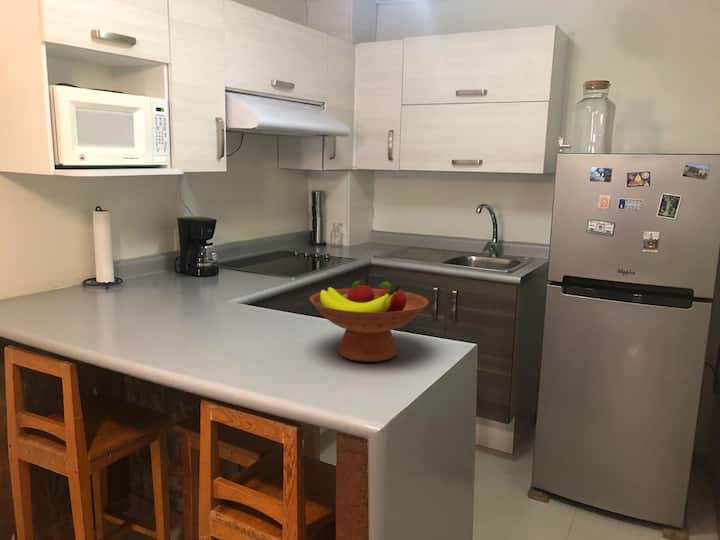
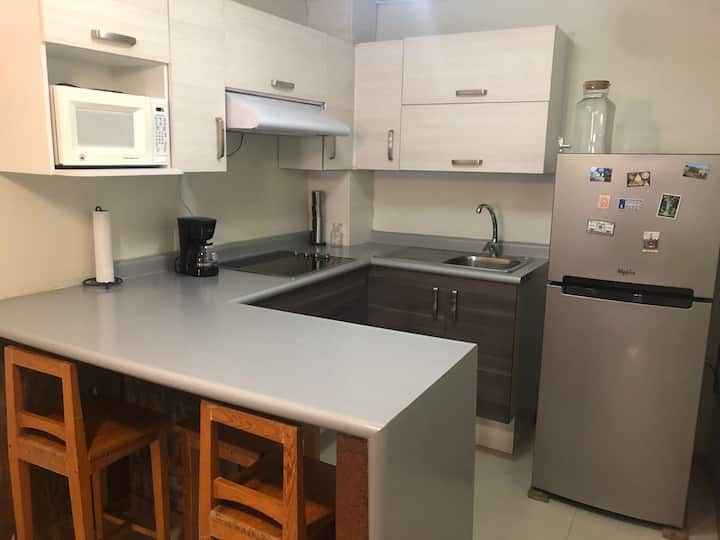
- fruit bowl (368, 316)
